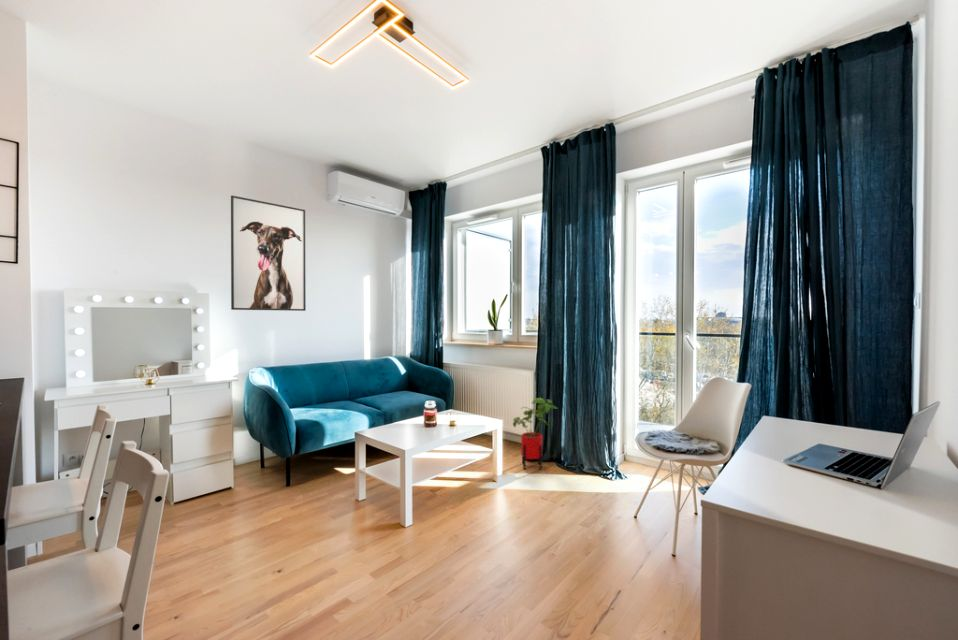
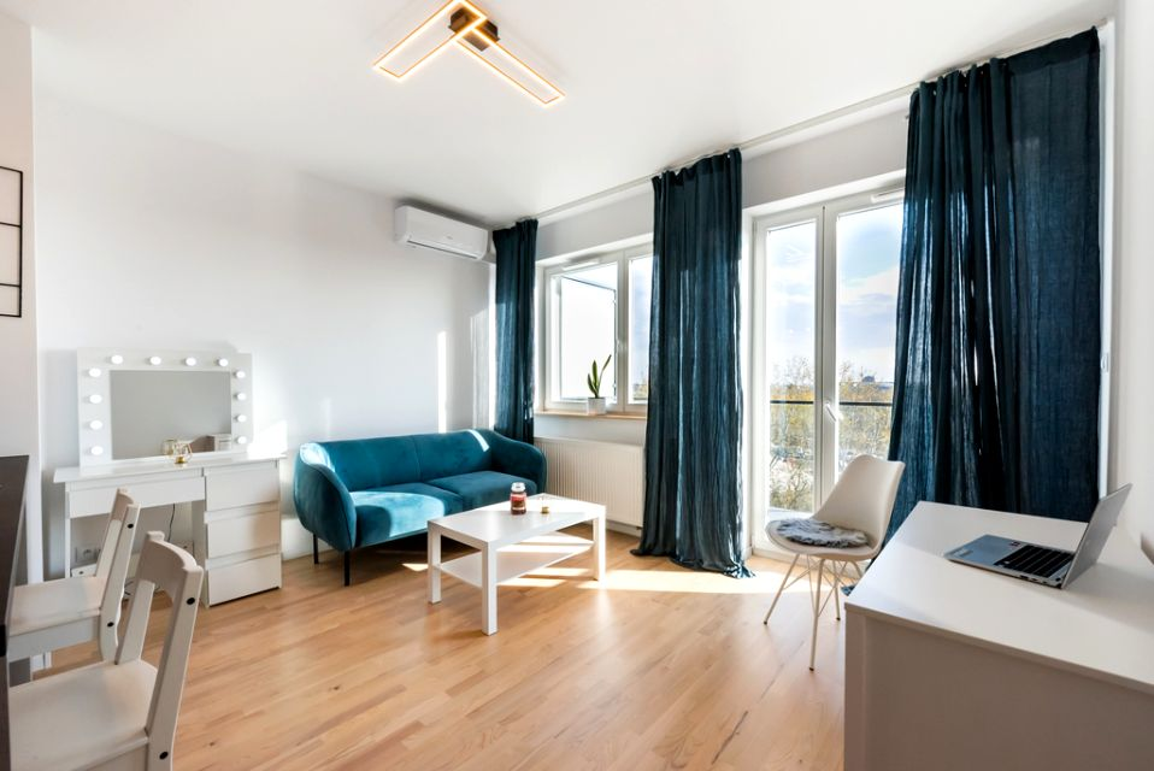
- house plant (532, 432)
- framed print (270, 256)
